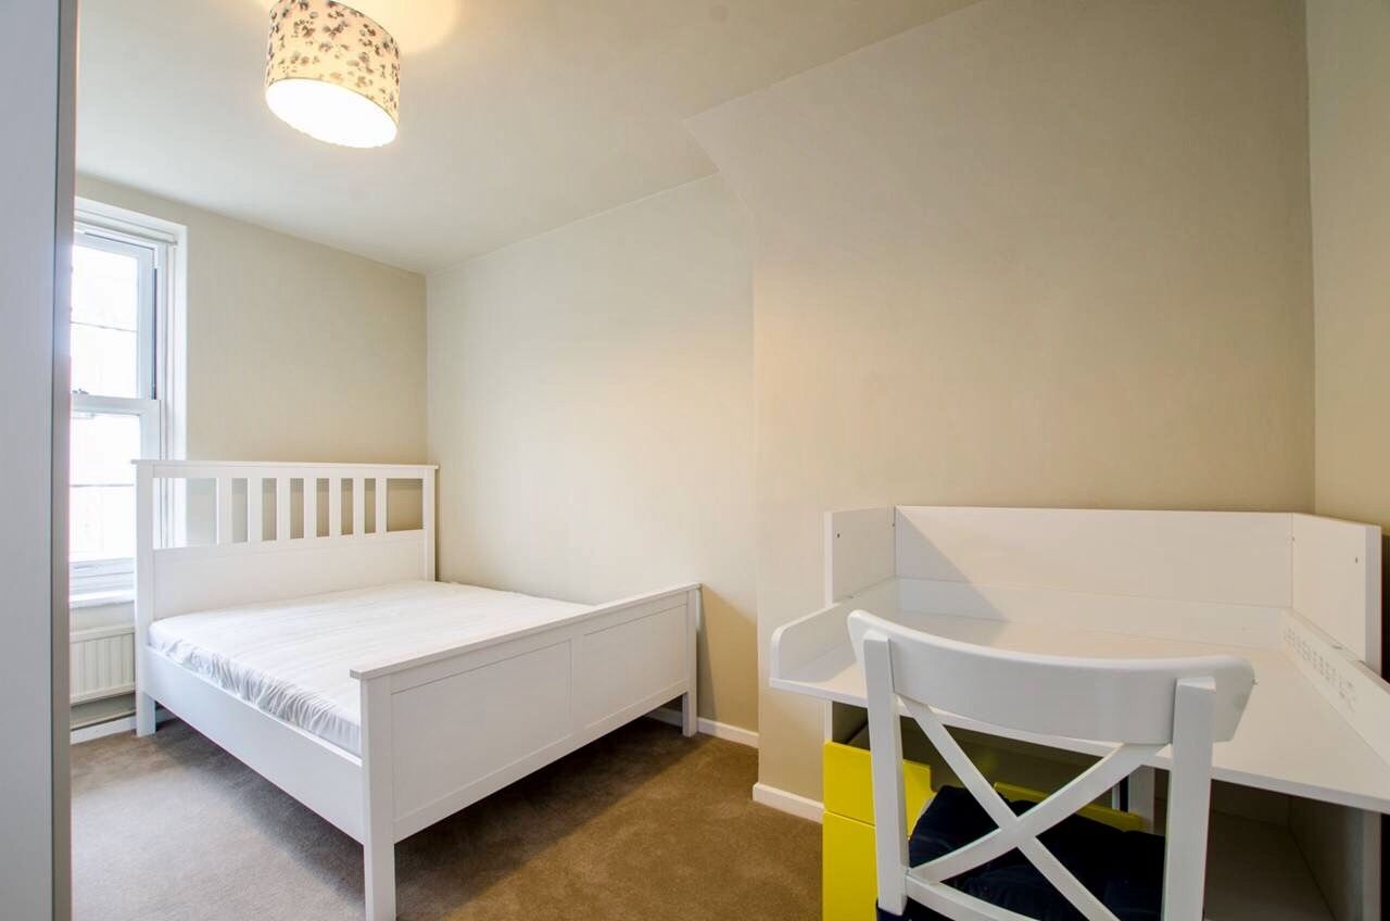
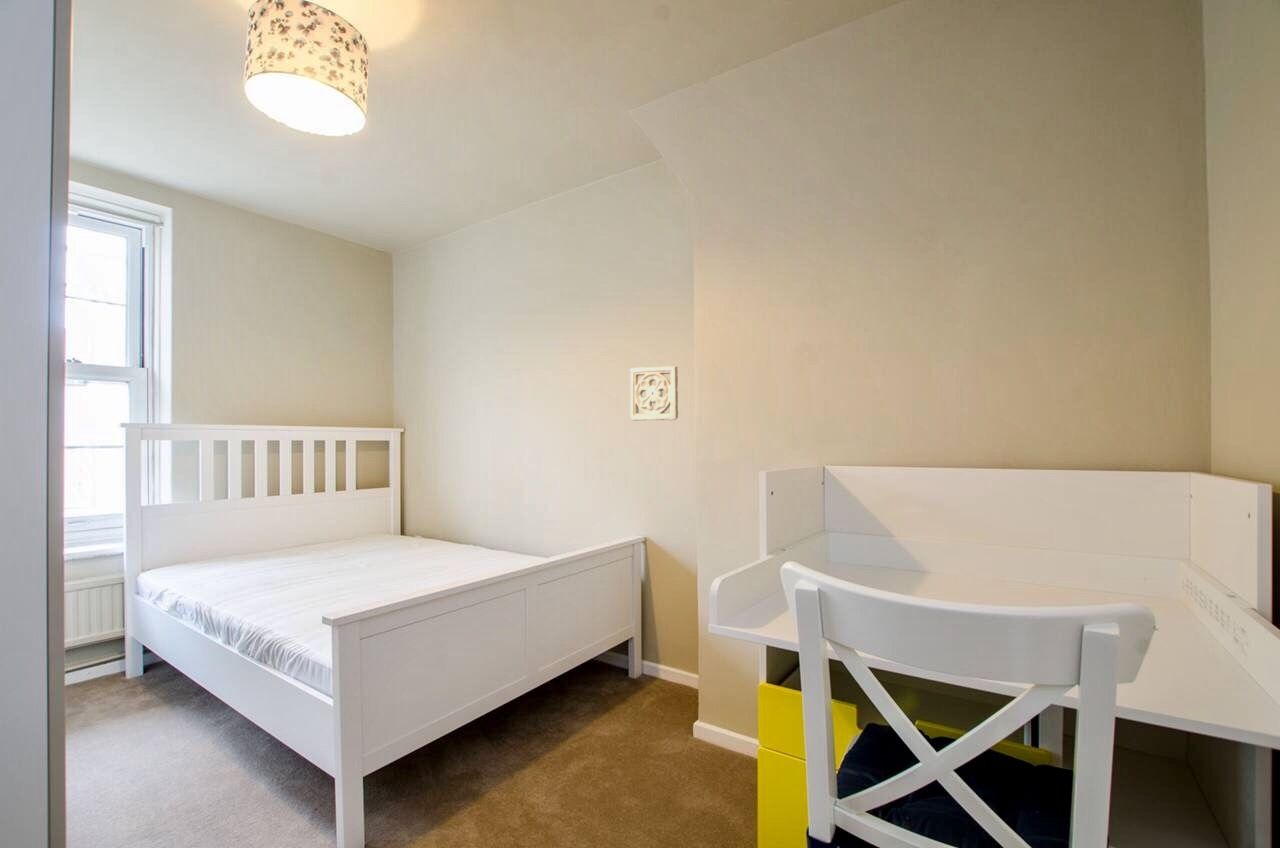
+ wall ornament (653, 394)
